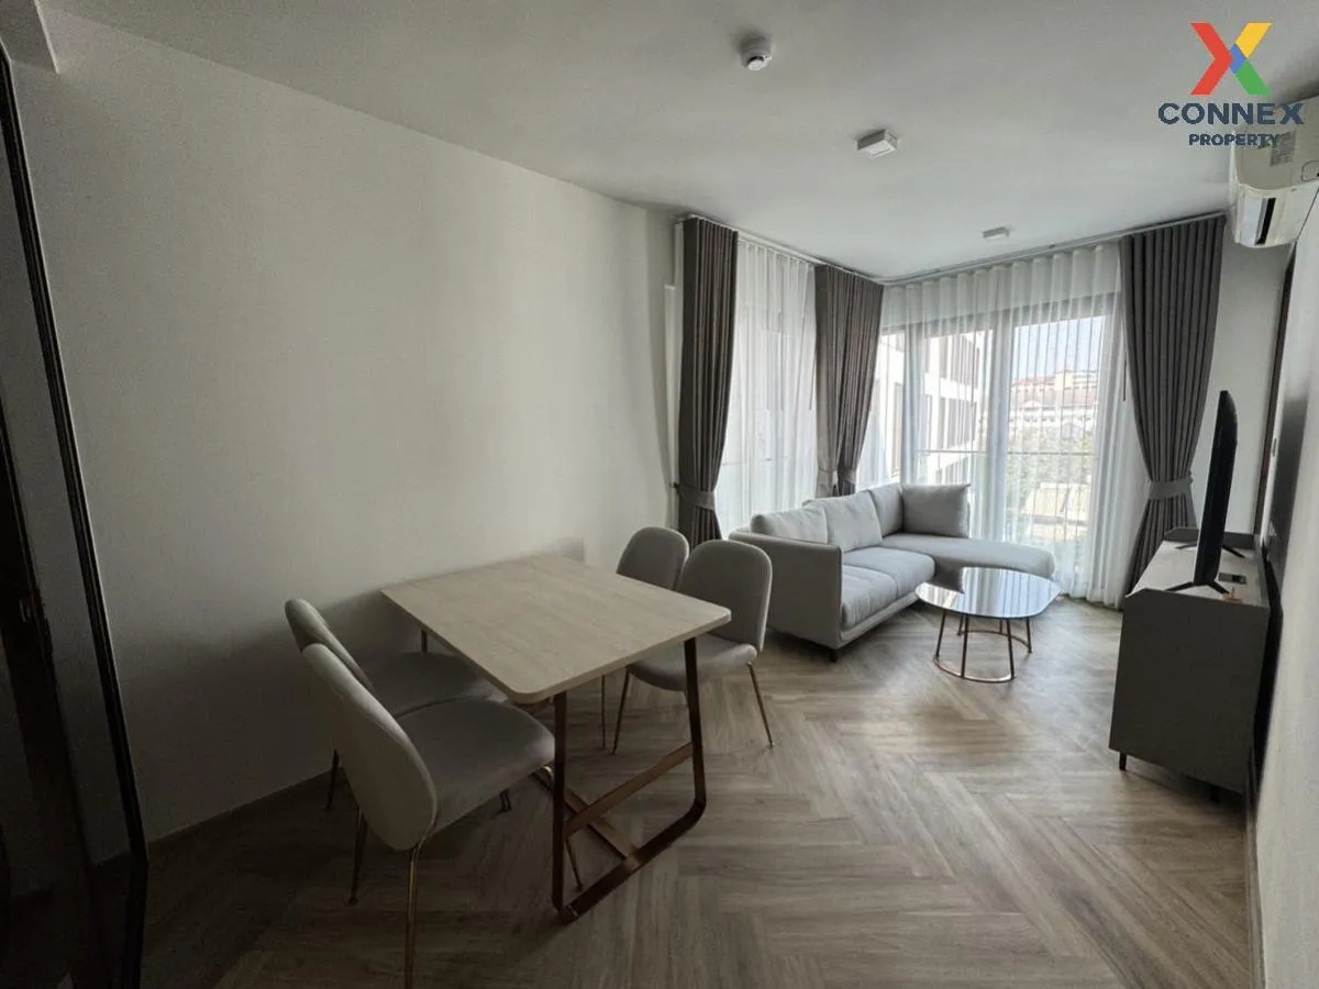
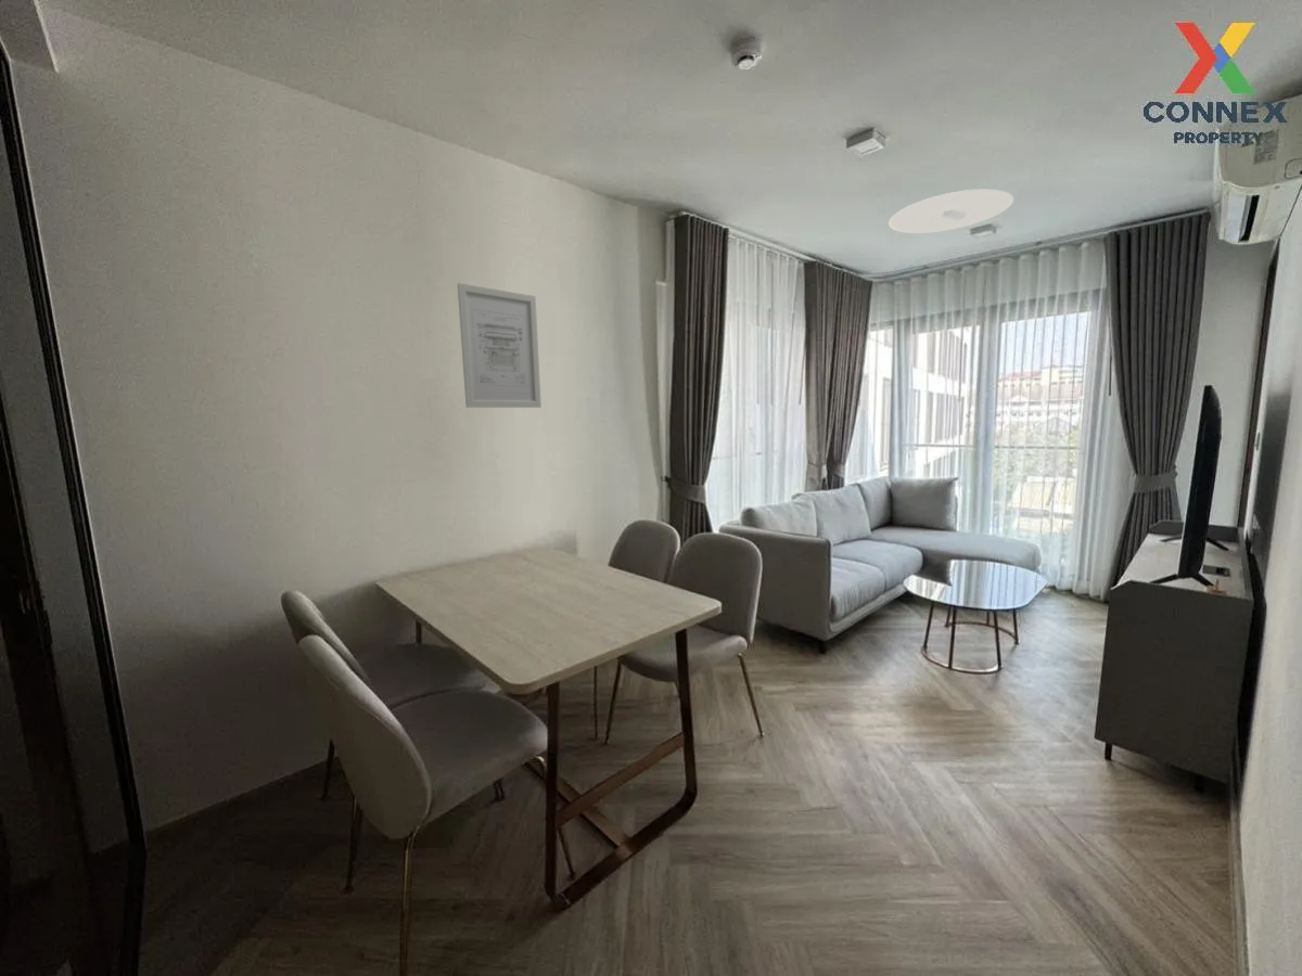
+ wall art (501, 349)
+ ceiling light (947, 207)
